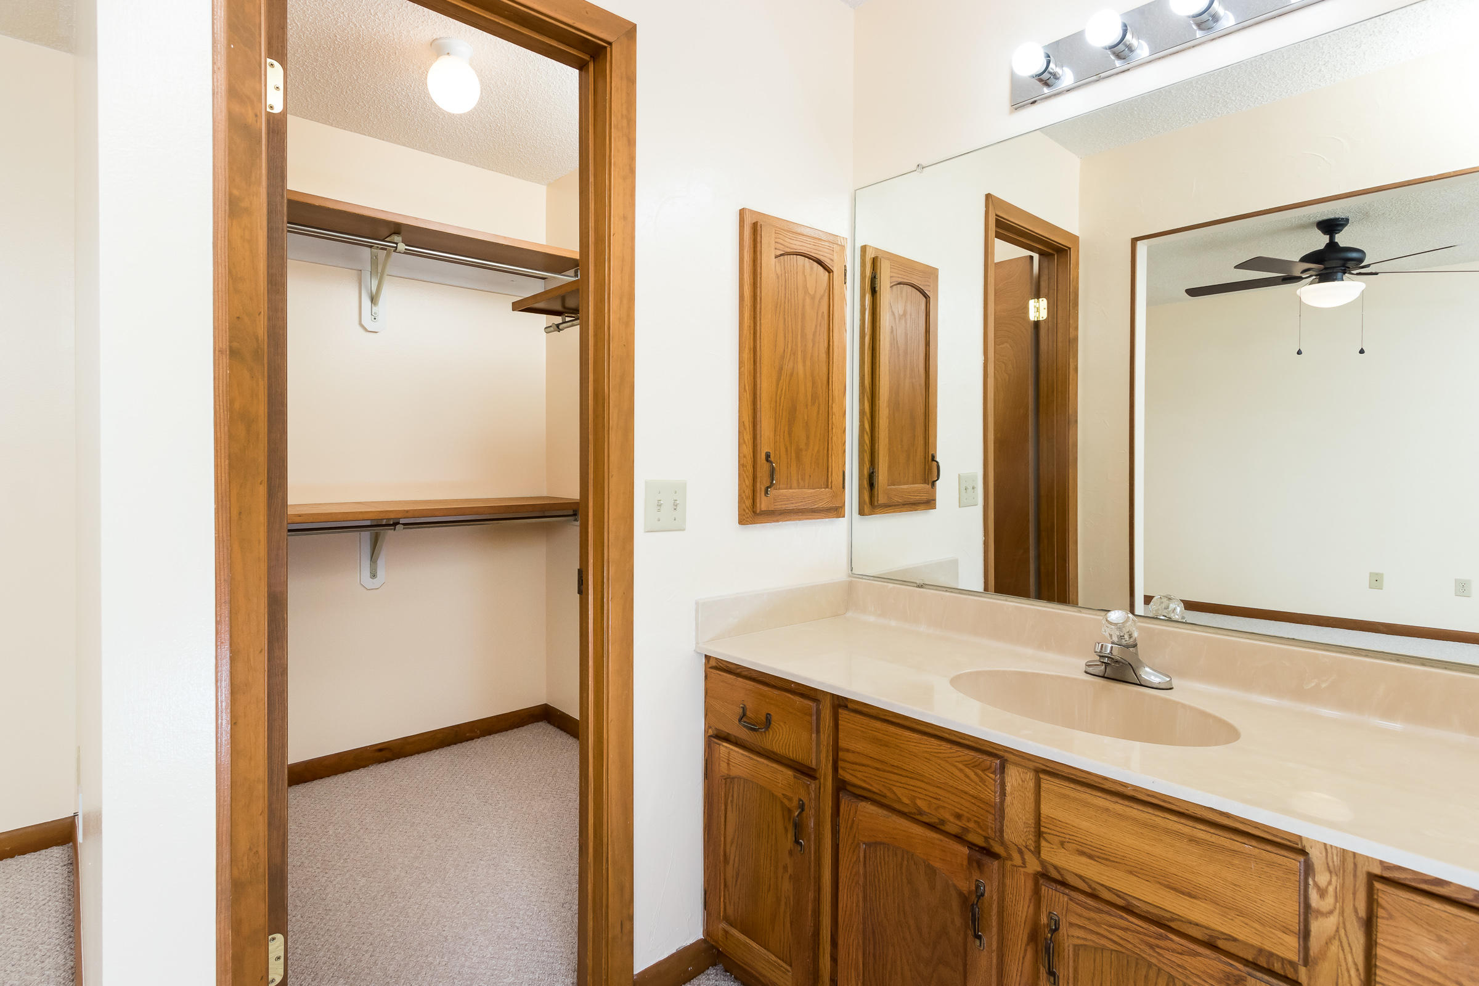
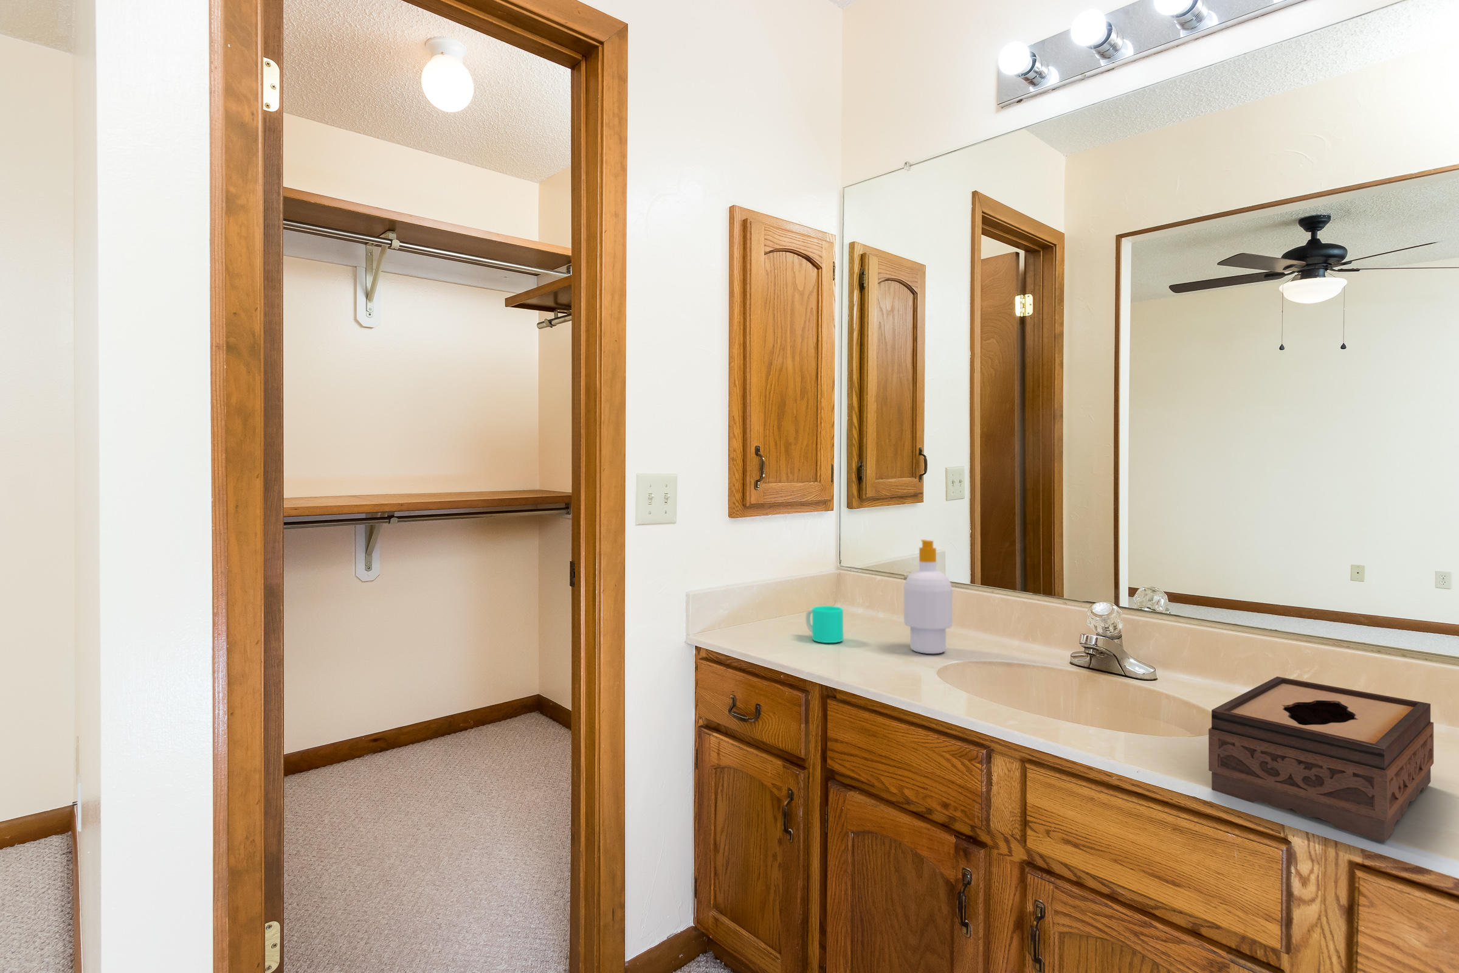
+ tissue box (1322, 746)
+ cup (823, 622)
+ soap bottle (928, 595)
